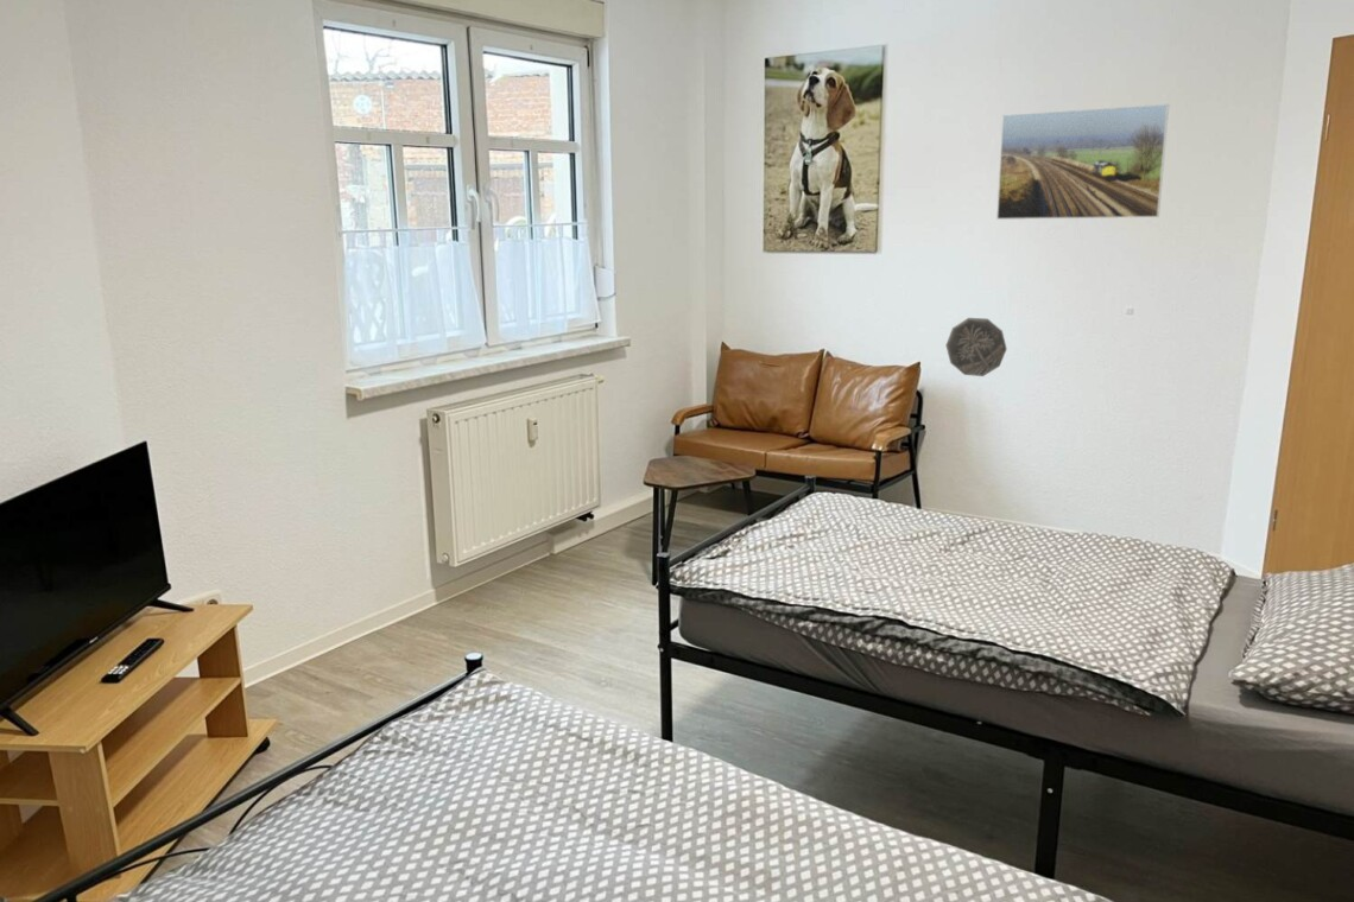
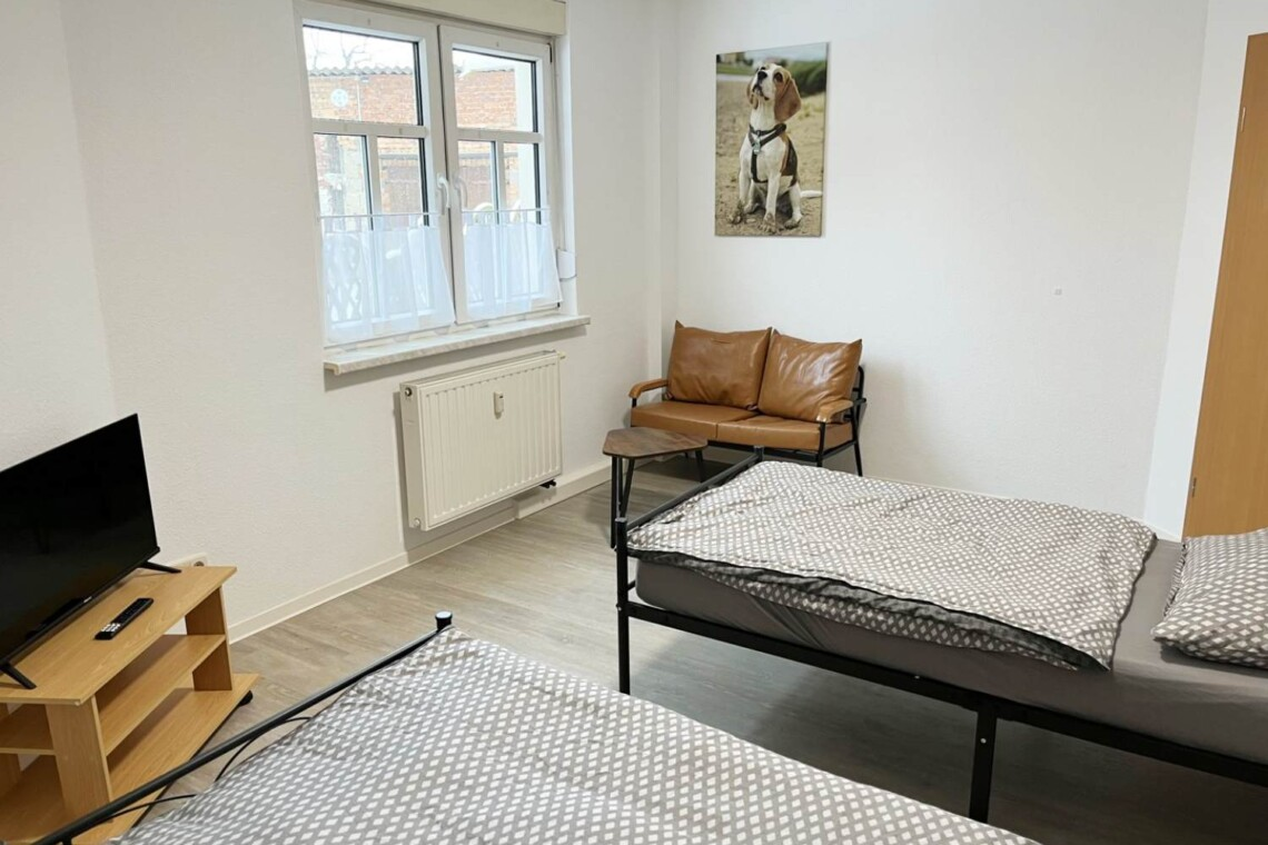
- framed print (1078, 164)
- decorative plate (975, 347)
